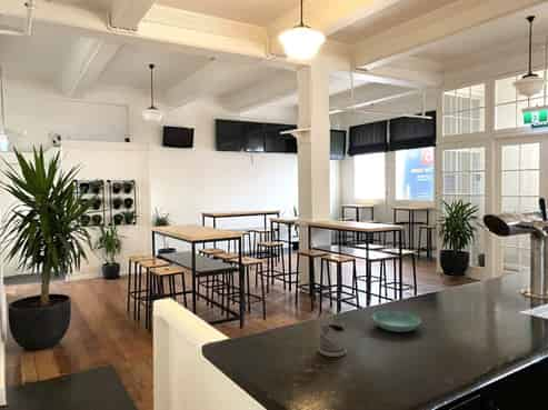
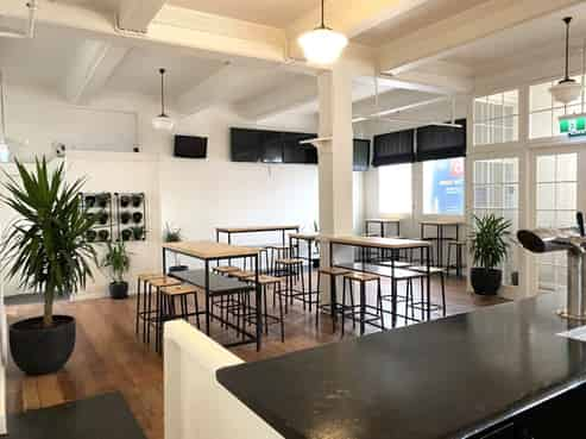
- saucer (396, 321)
- tea glass holder (335, 334)
